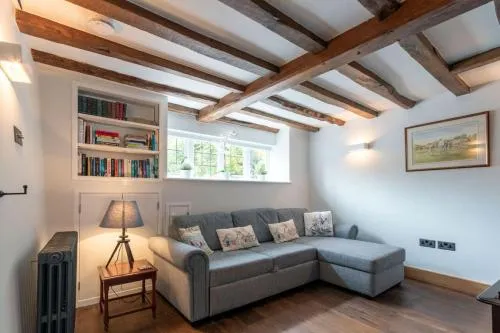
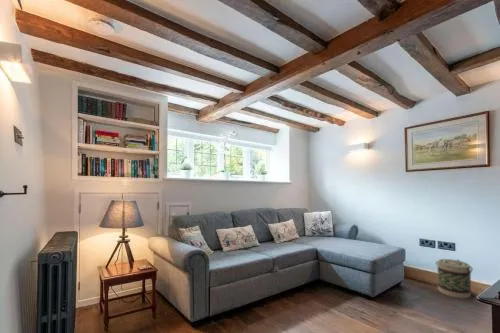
+ basket (454, 276)
